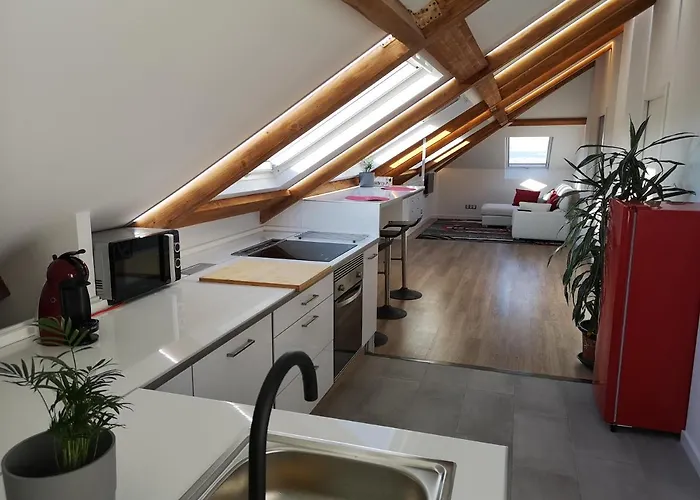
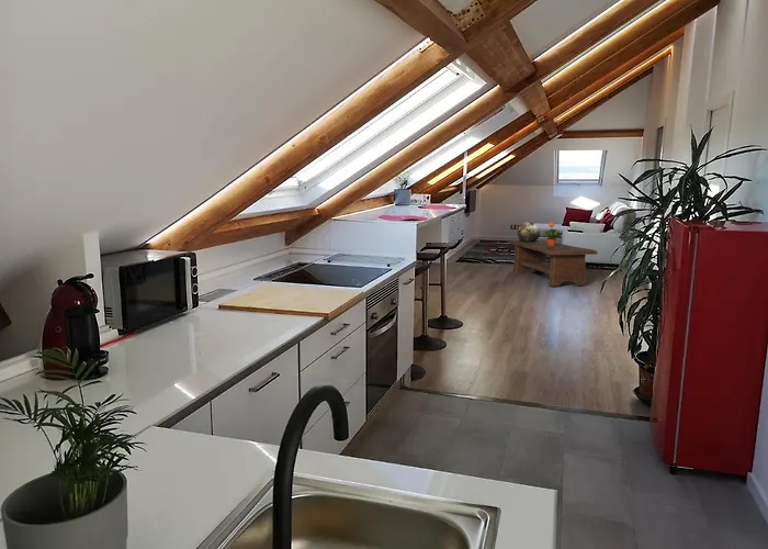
+ potted plant (551, 234)
+ coffee table (547, 262)
+ decorative sphere (528, 231)
